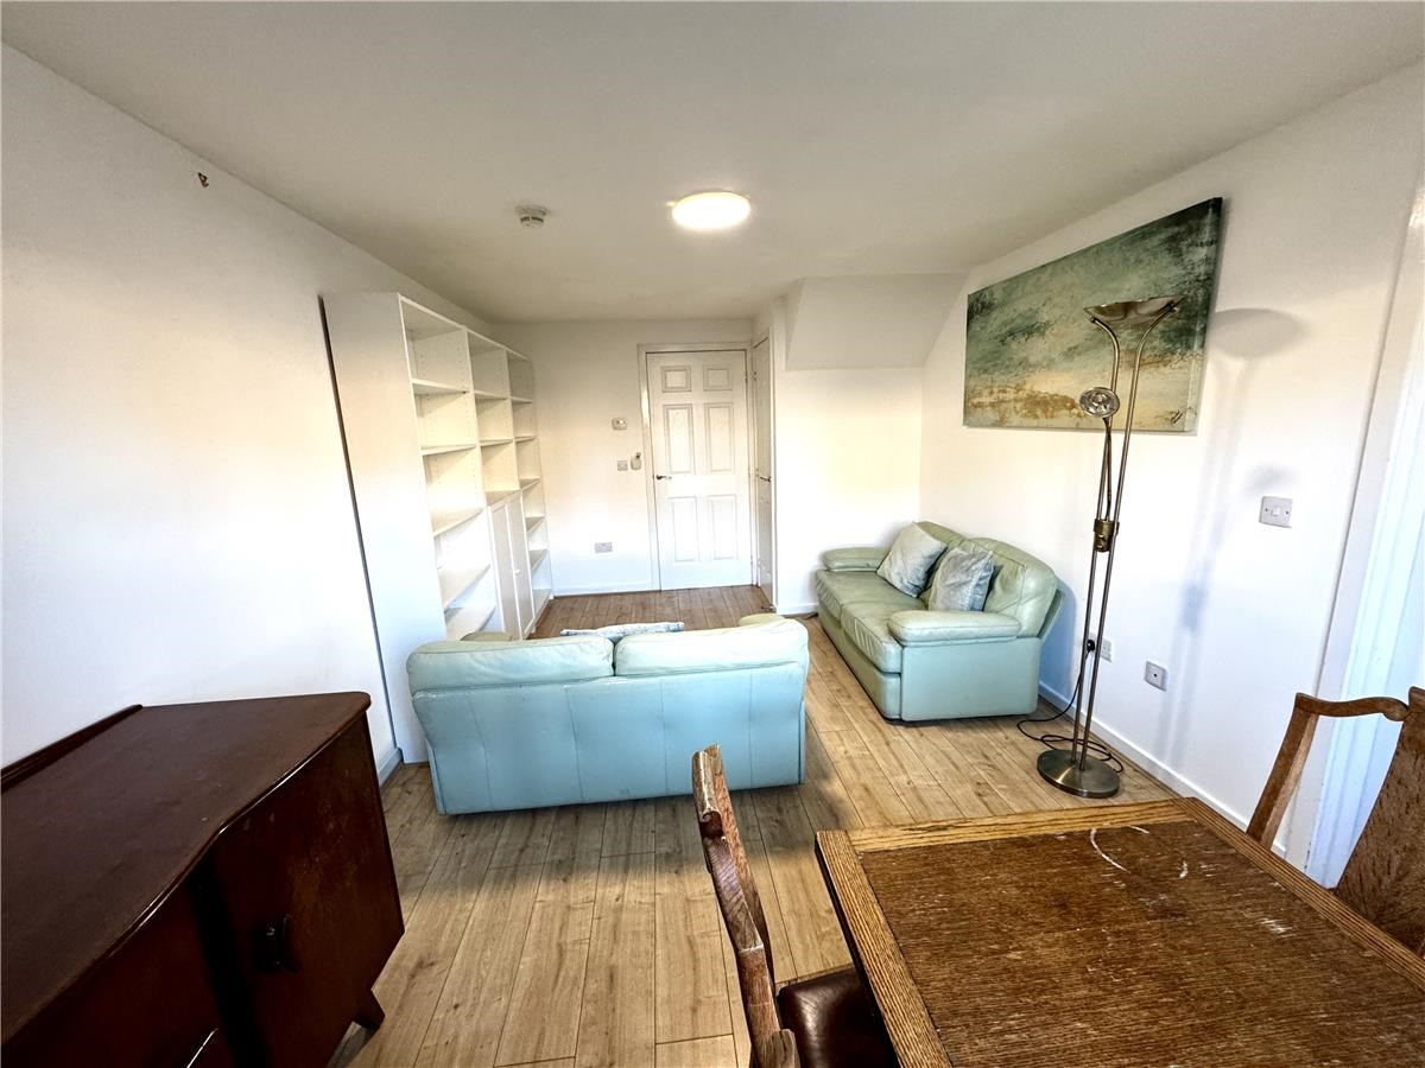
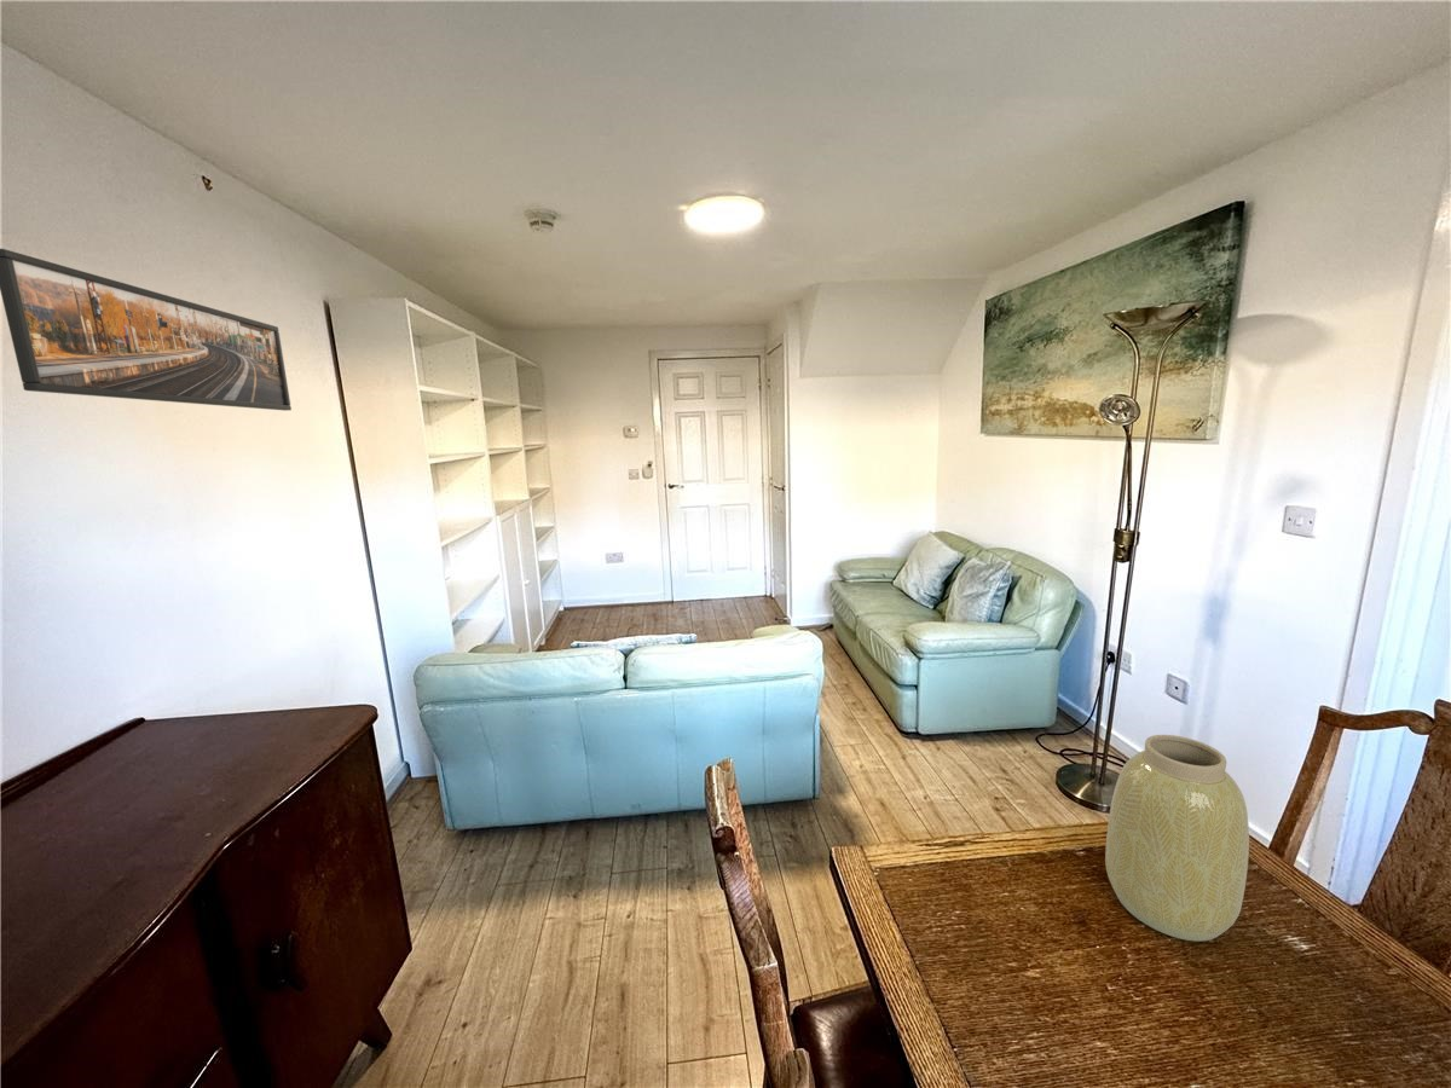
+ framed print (181, 351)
+ vase (1174, 829)
